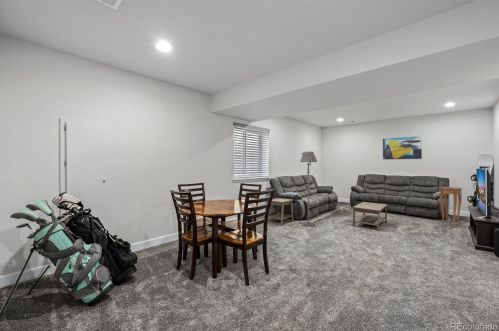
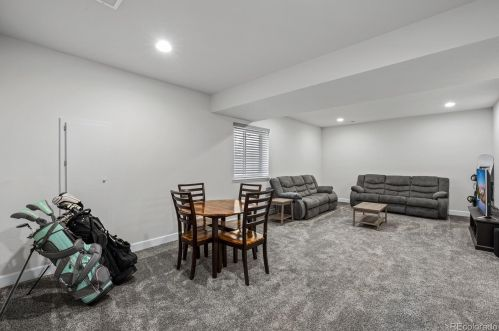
- floor lamp (308, 188)
- side table (447, 205)
- wall art (401, 148)
